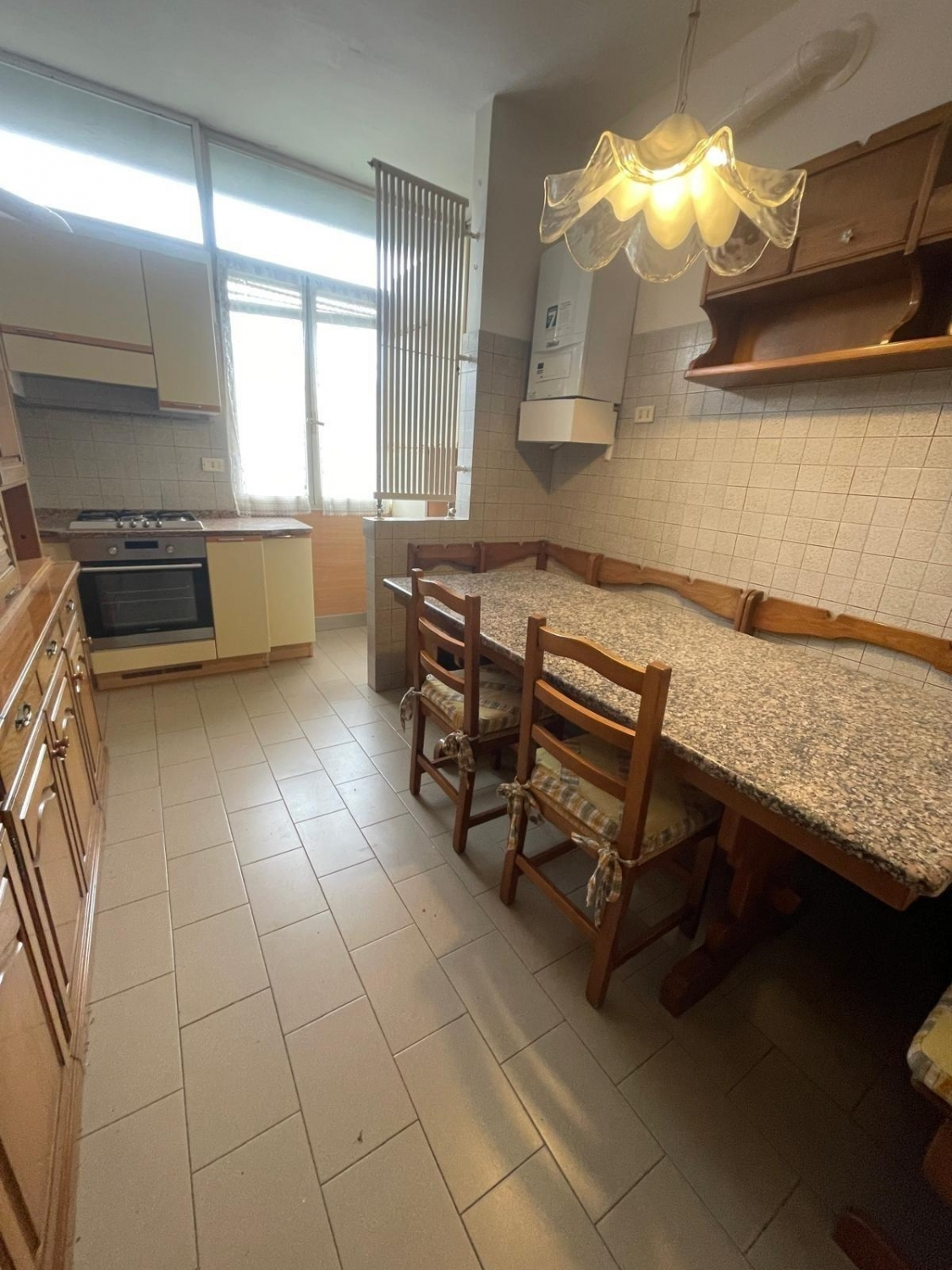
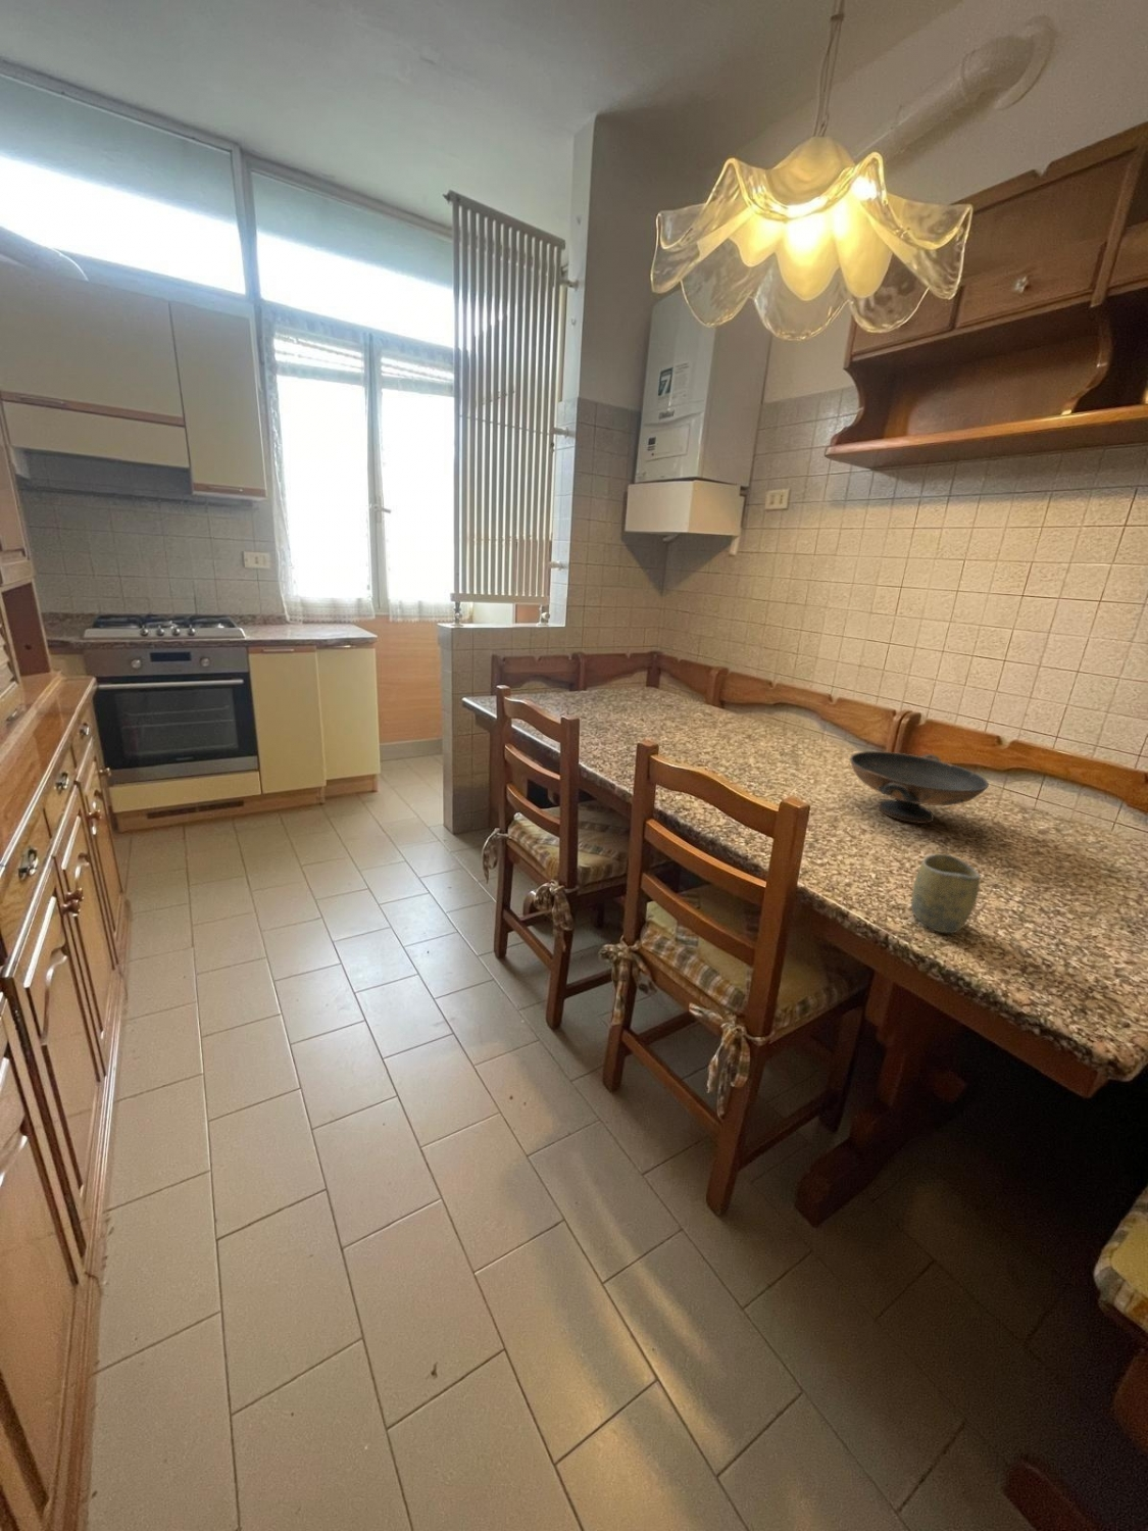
+ decorative bowl (910, 790)
+ cup (943, 893)
